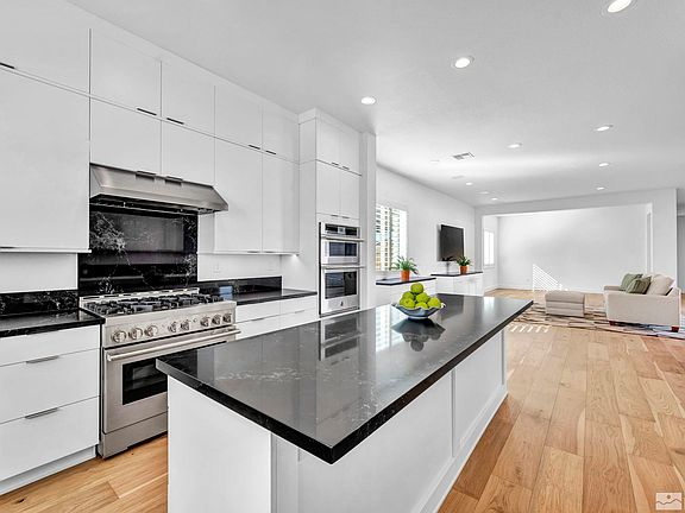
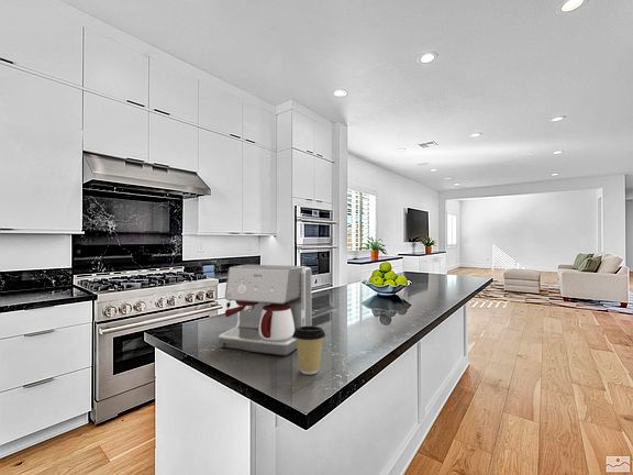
+ coffee cup (309, 349)
+ coffee maker (266, 303)
